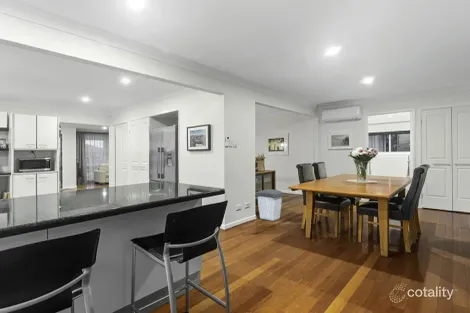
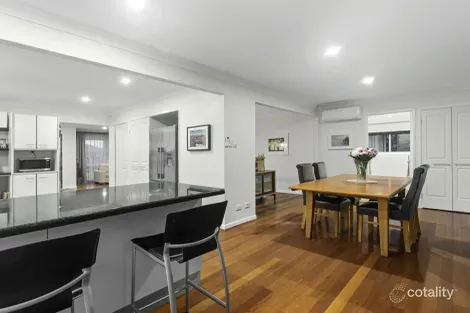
- trash can (269, 204)
